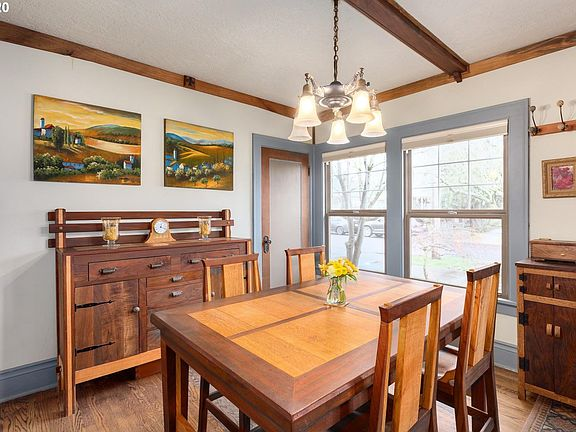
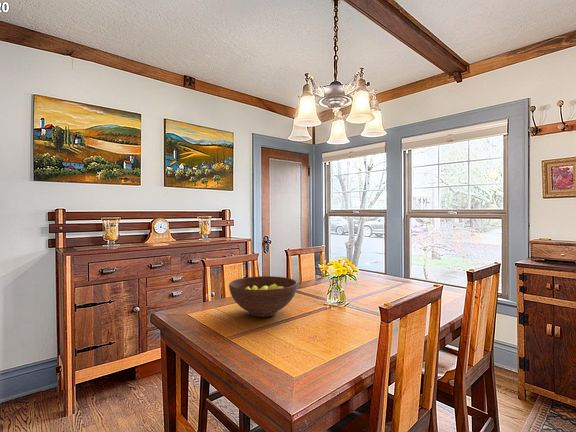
+ fruit bowl (263, 298)
